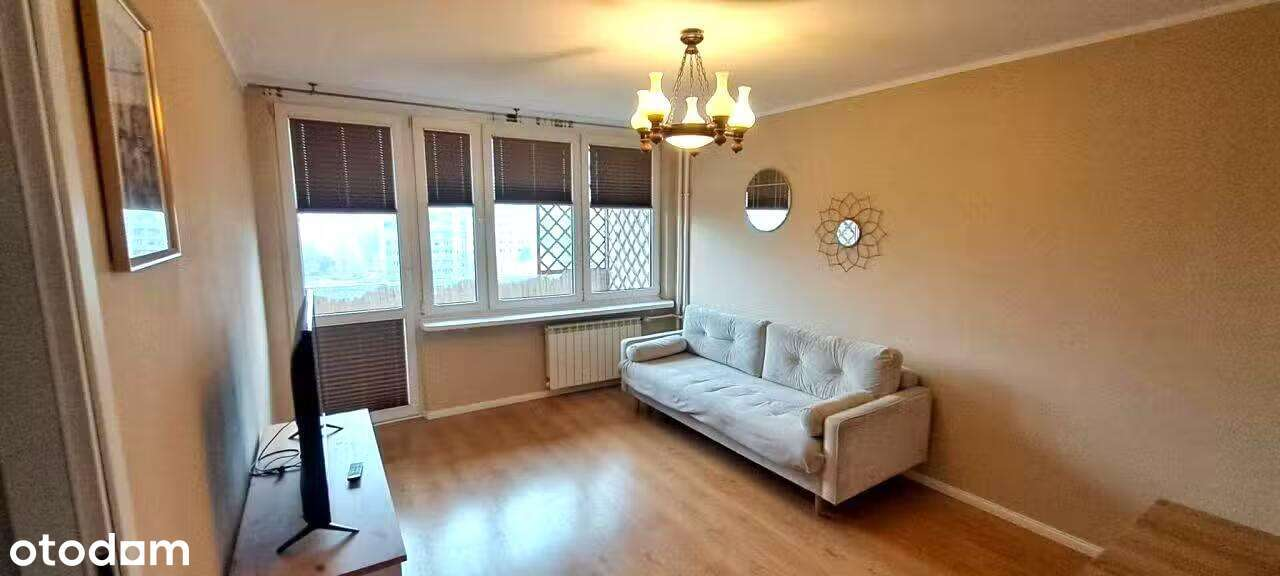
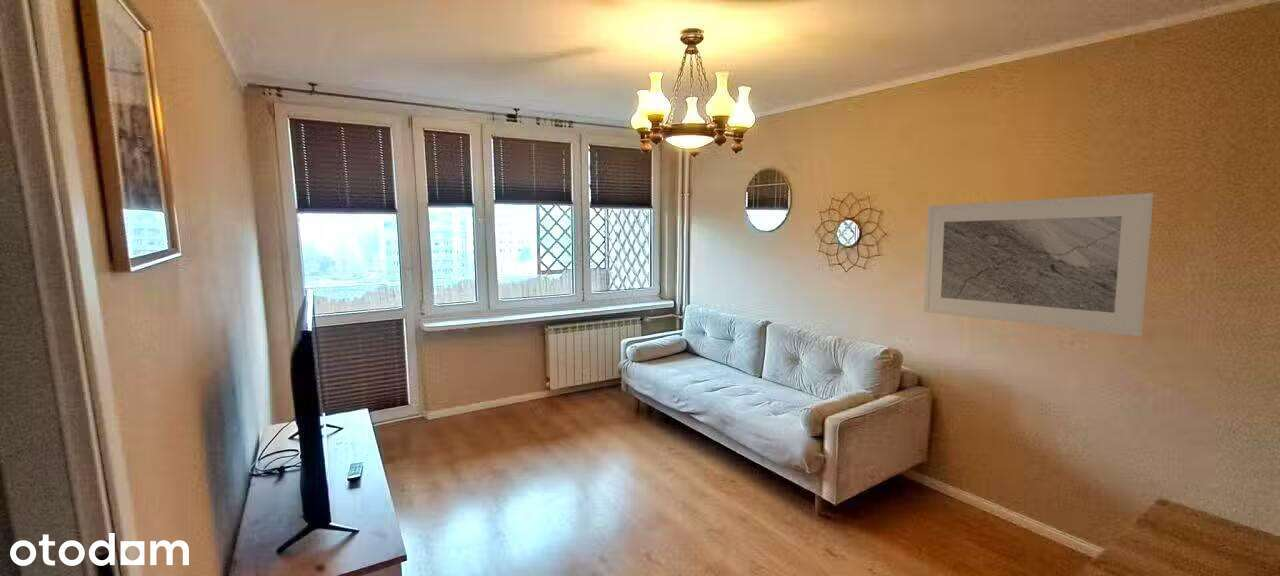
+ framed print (1020, 262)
